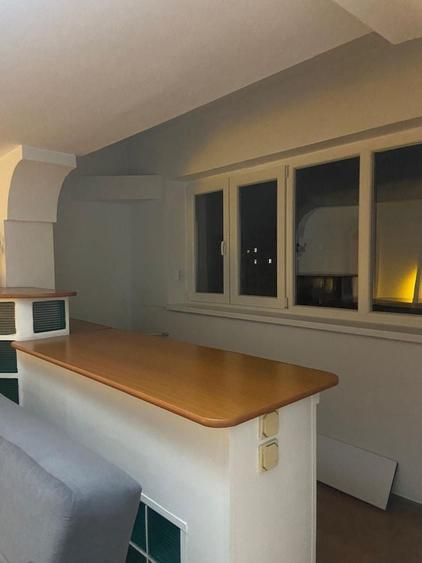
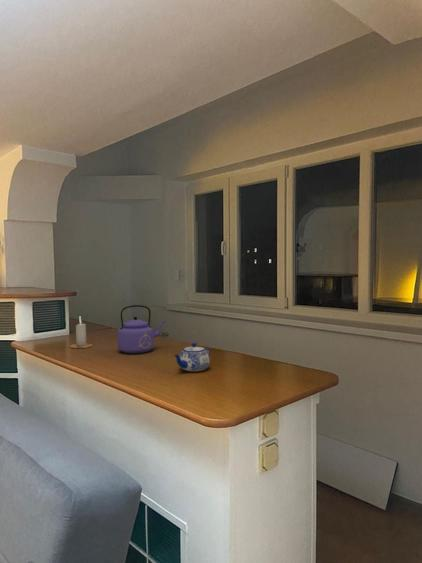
+ teapot (192, 356)
+ kettle (142, 327)
+ candle (81, 330)
